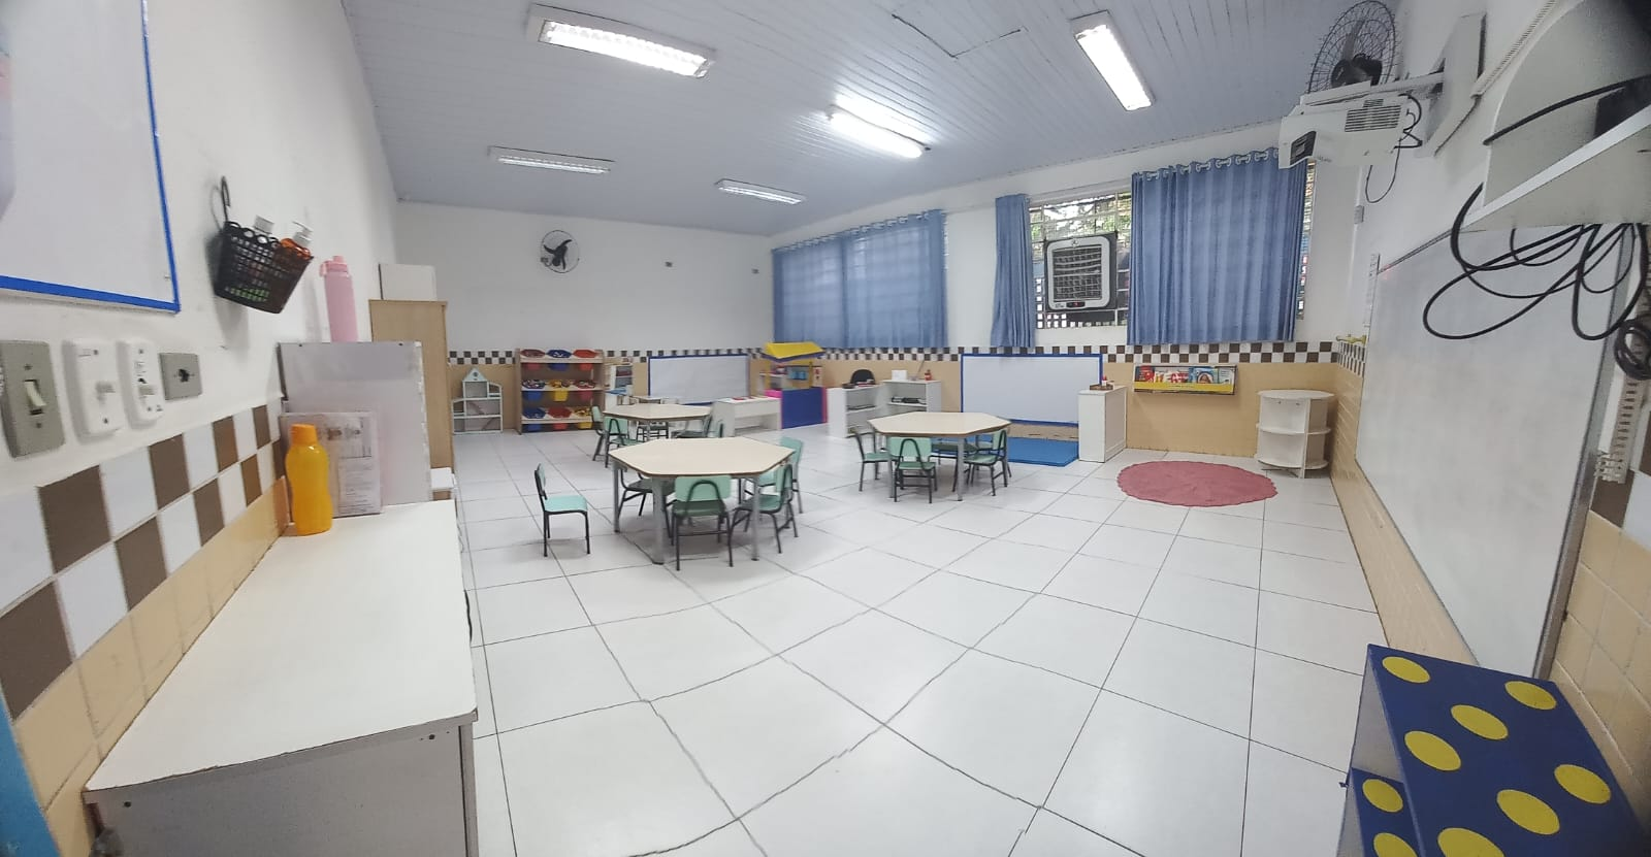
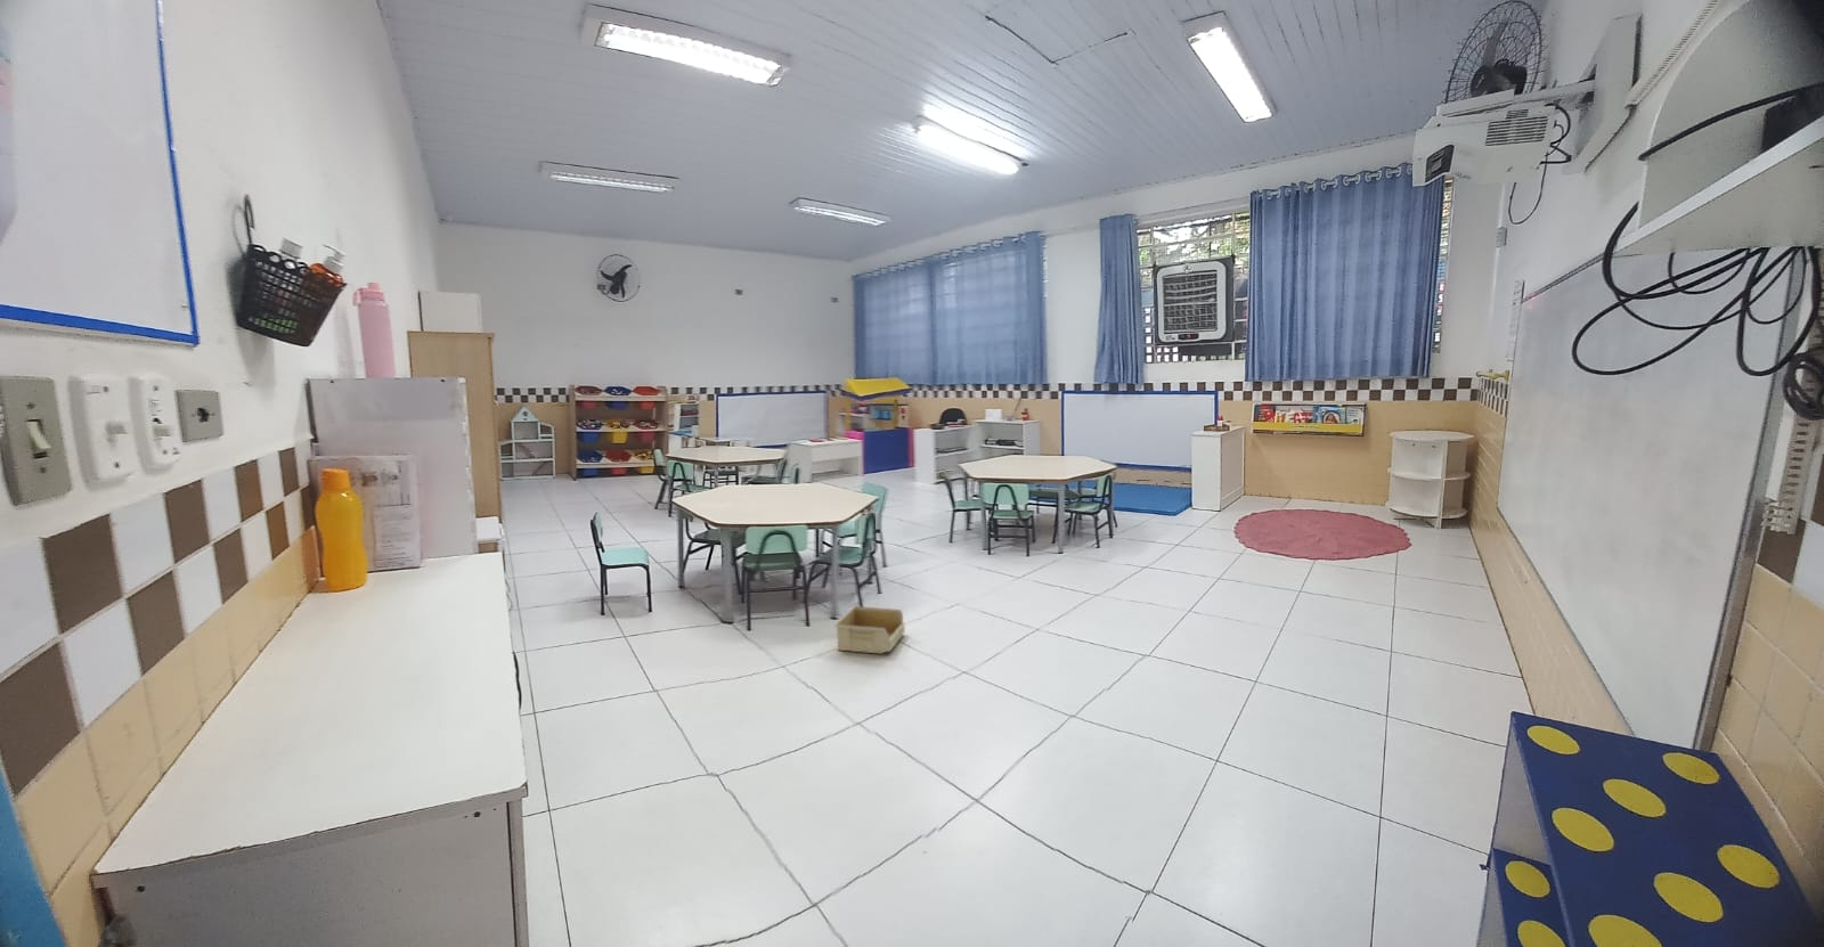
+ storage bin (871, 629)
